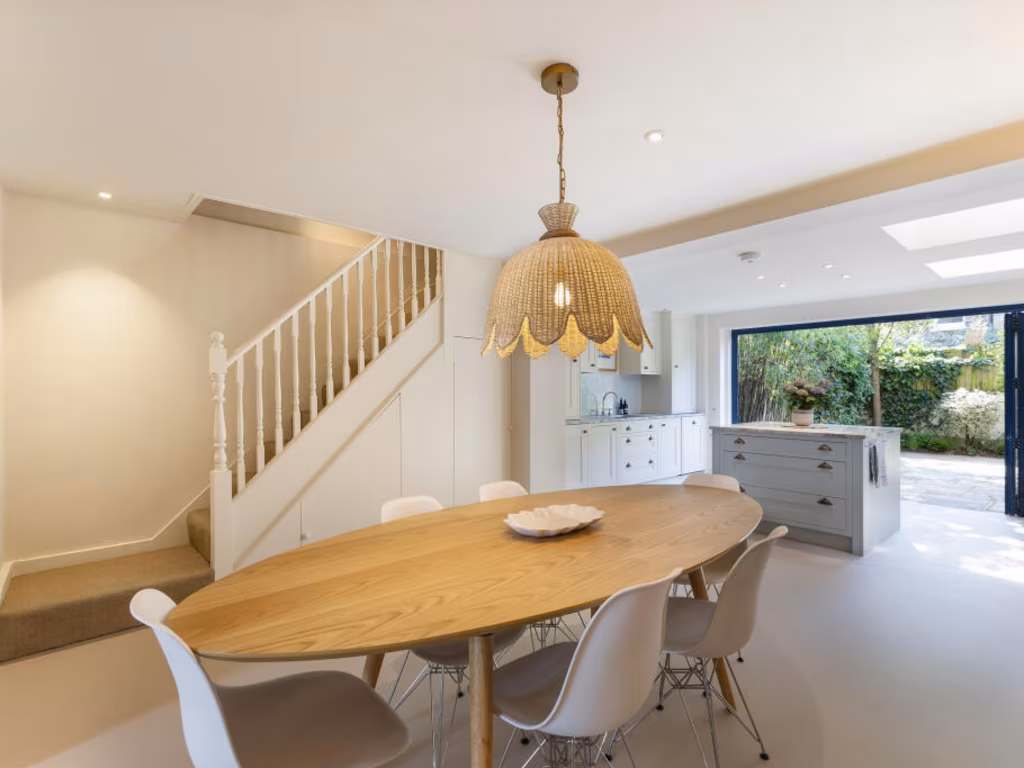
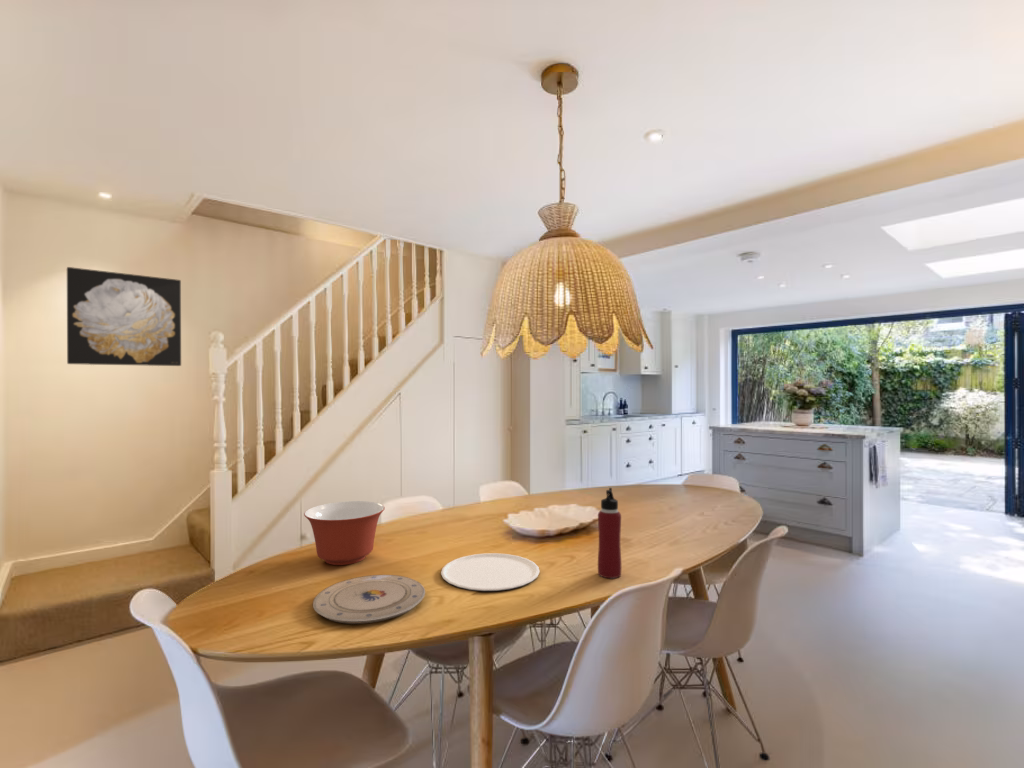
+ water bottle (609, 531)
+ plate (490, 571)
+ plate (370, 598)
+ mixing bowl (345, 534)
+ wall art (127, 319)
